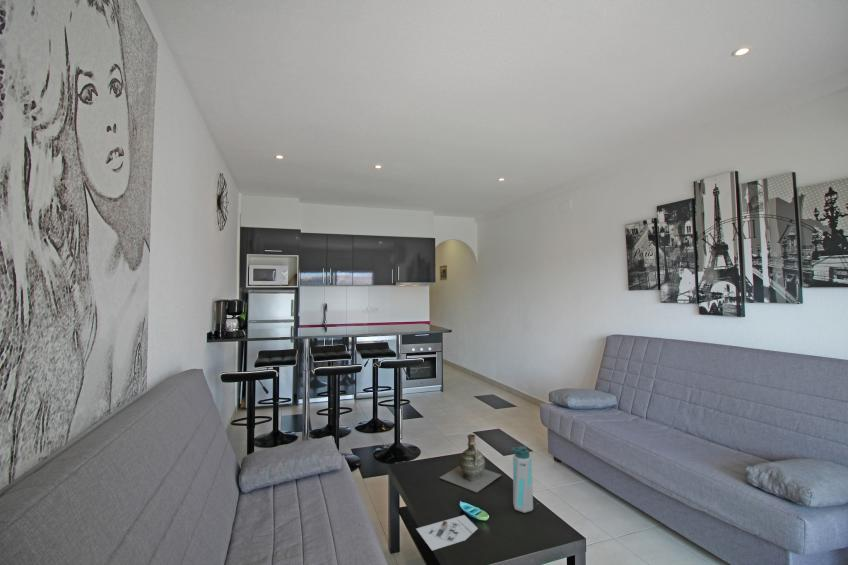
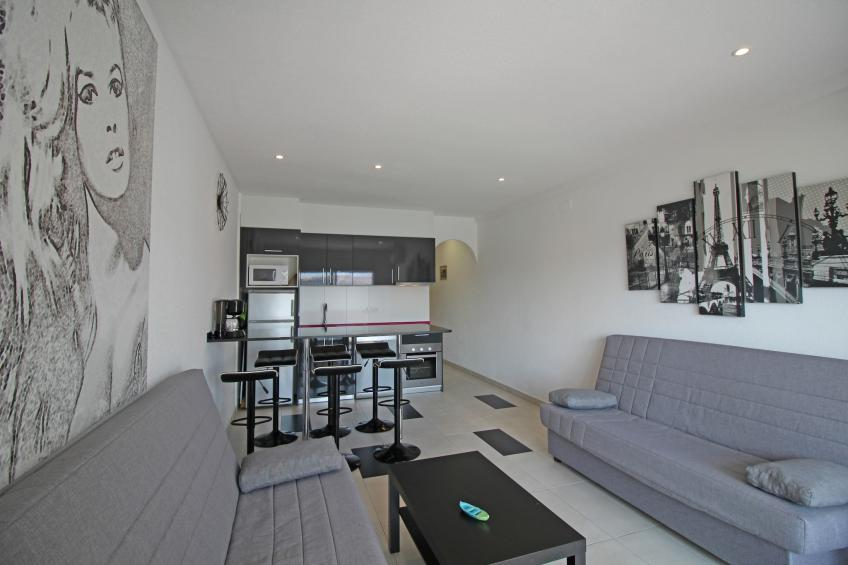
- water bottle (521, 477)
- architectural model (449, 528)
- ceramic jug (470, 456)
